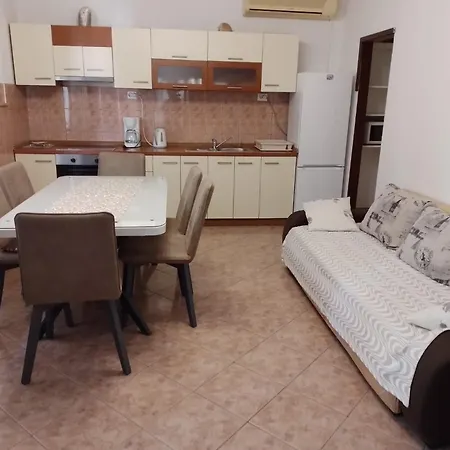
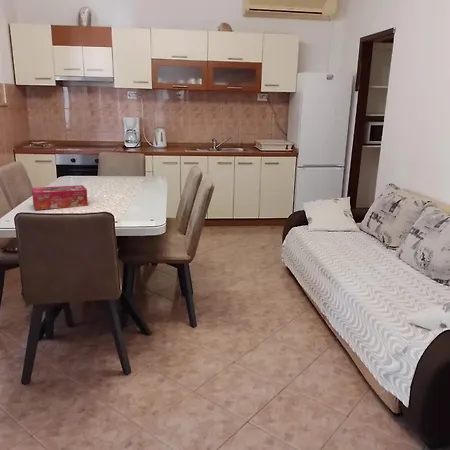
+ tissue box (59, 196)
